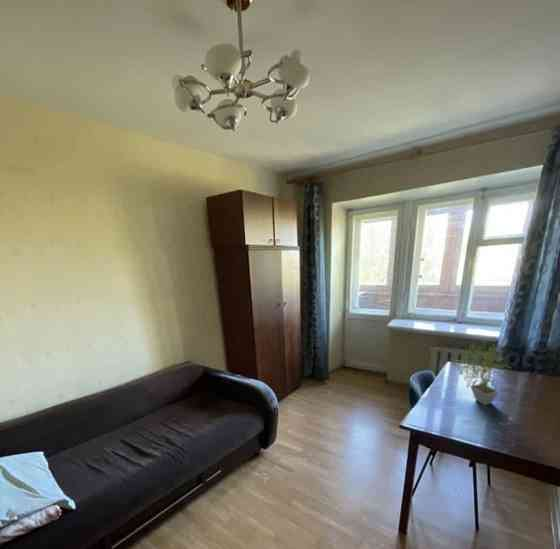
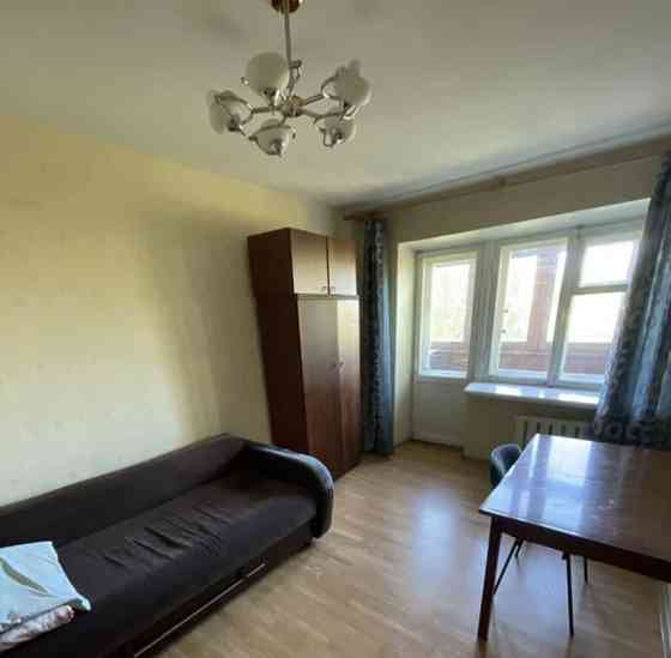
- potted plant (479, 371)
